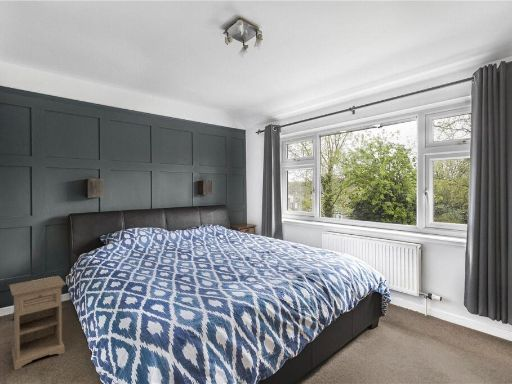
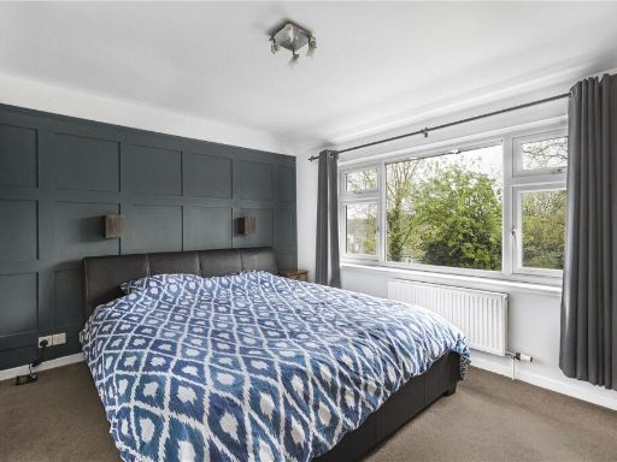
- nightstand (38, 319)
